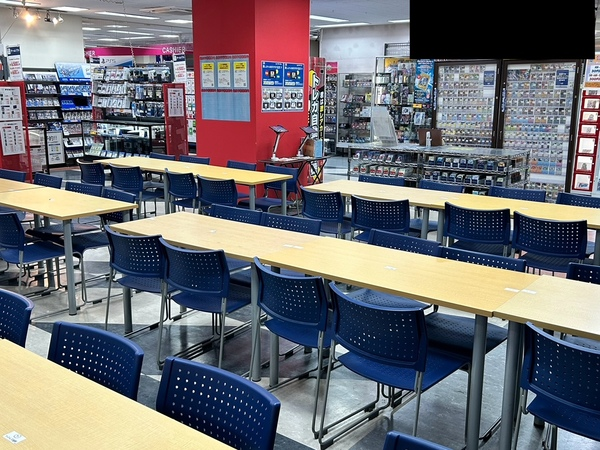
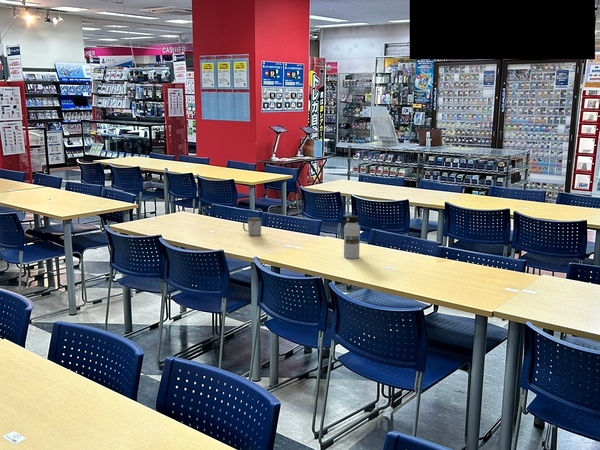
+ water bottle (351, 236)
+ mug (253, 226)
